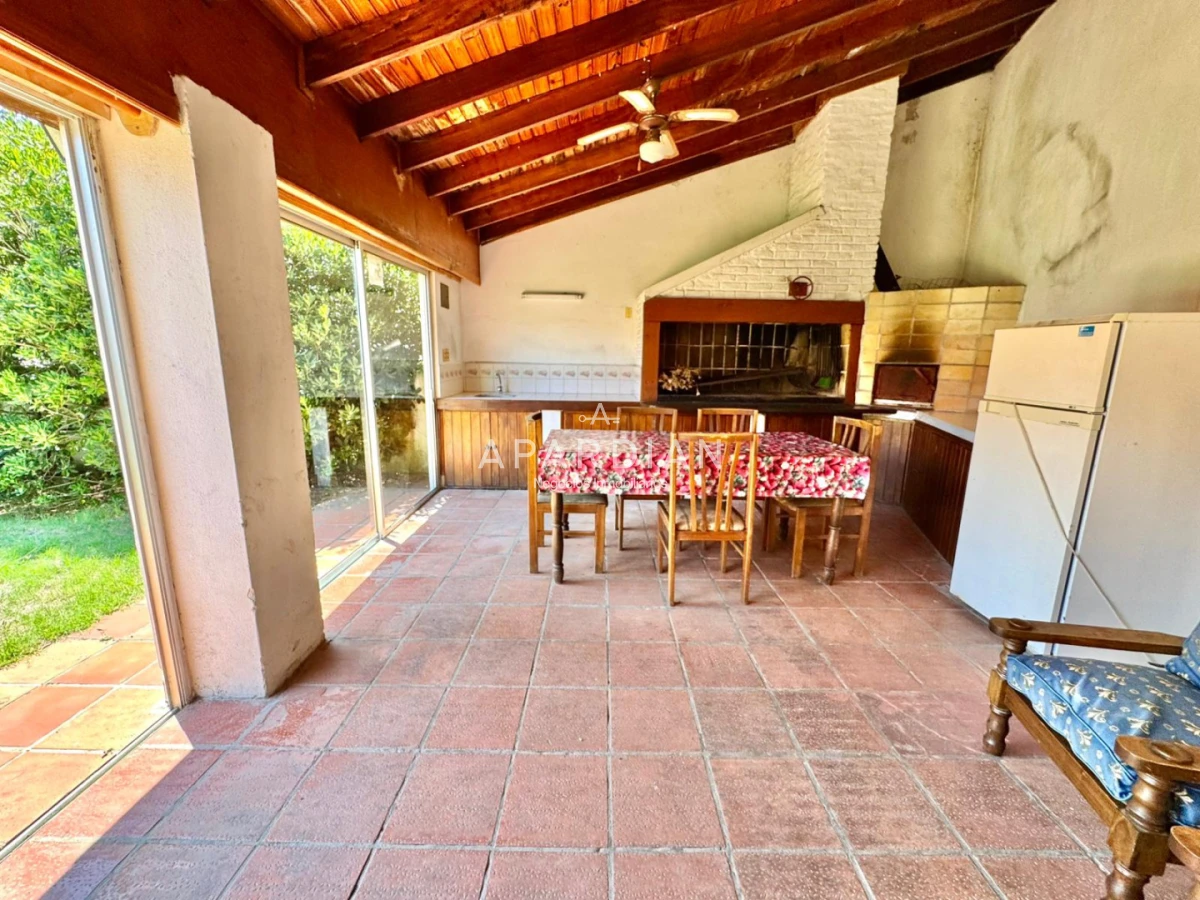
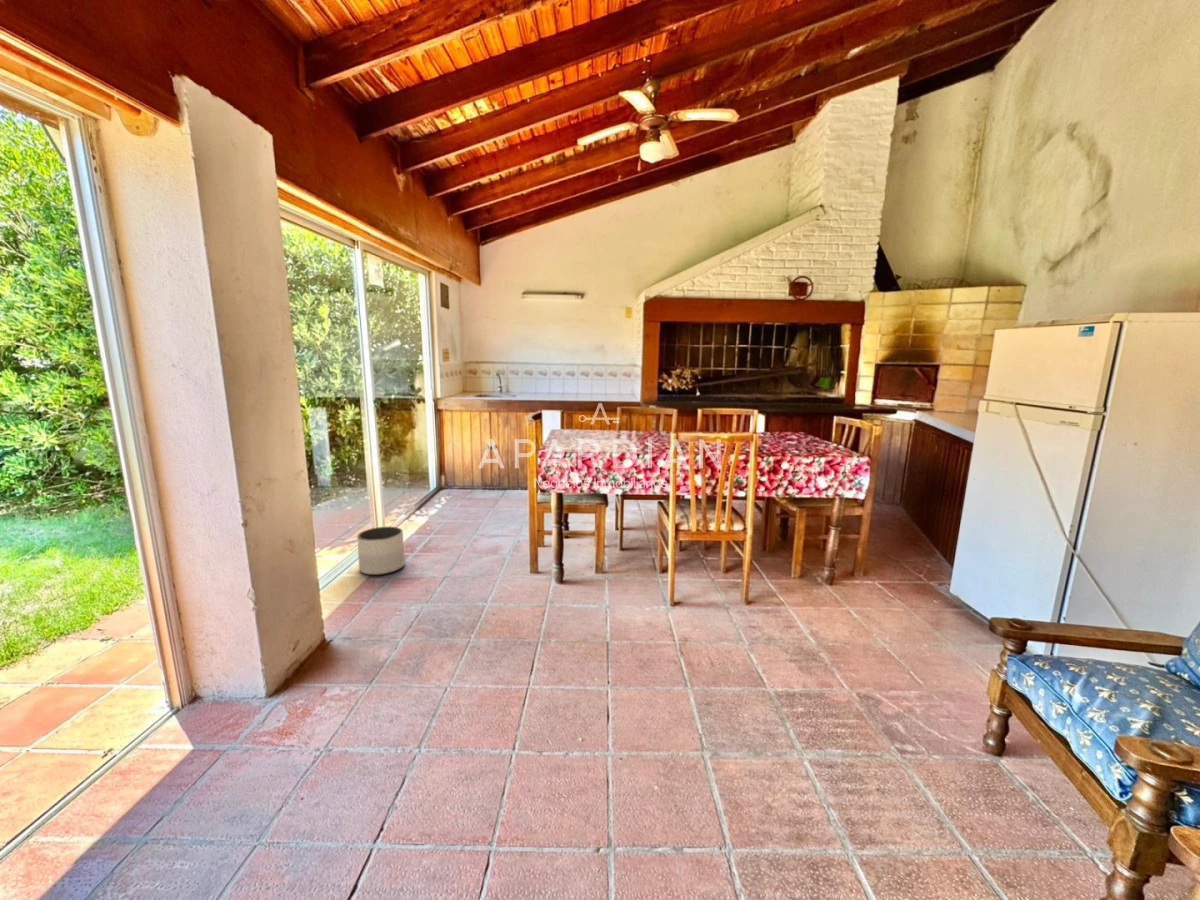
+ planter (381, 550)
